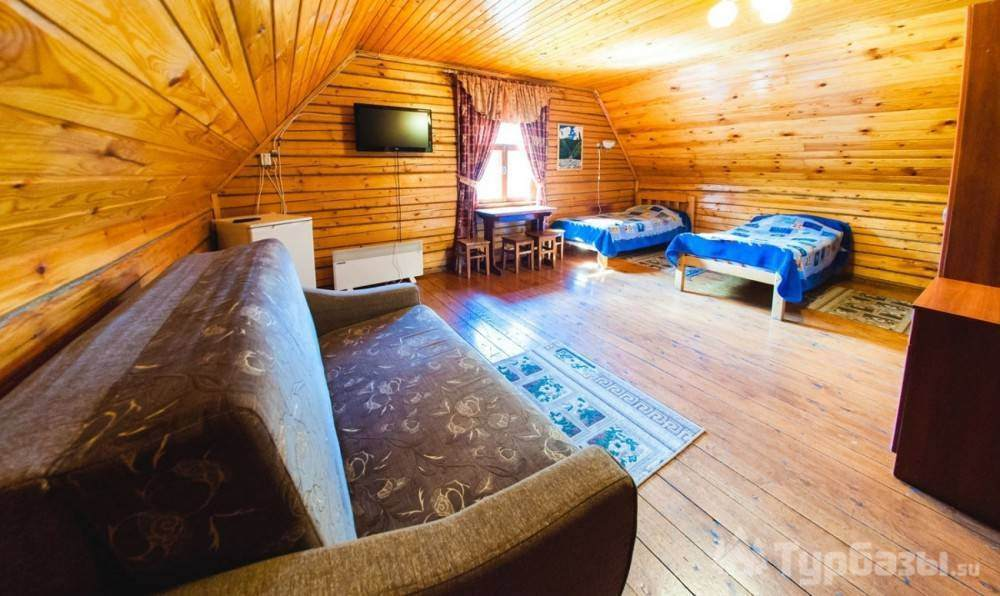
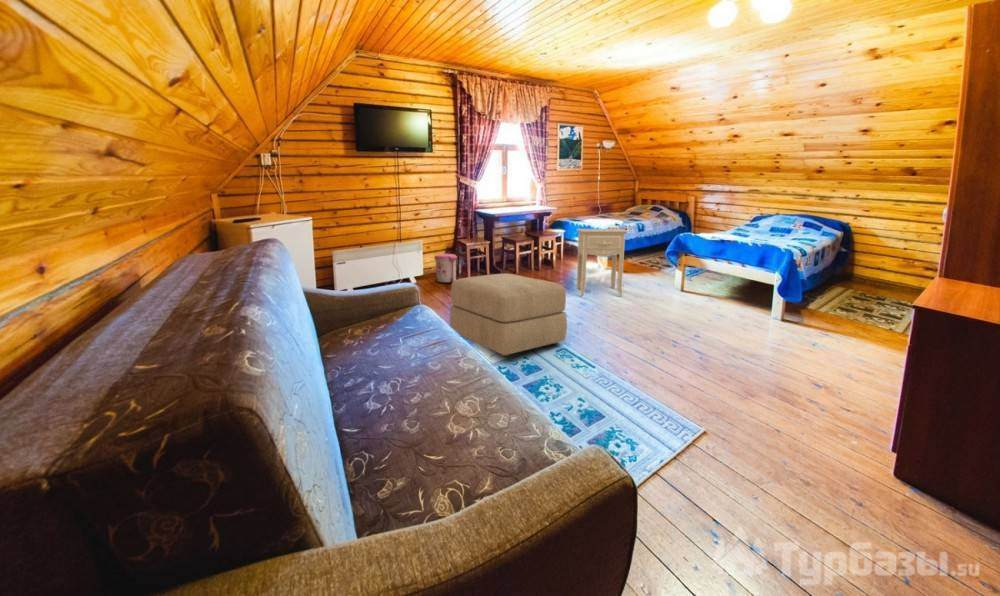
+ ottoman (506, 309)
+ nightstand (599, 256)
+ trash can (446, 267)
